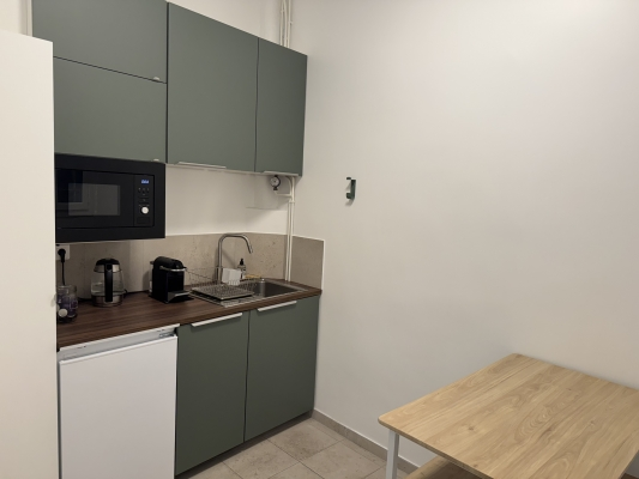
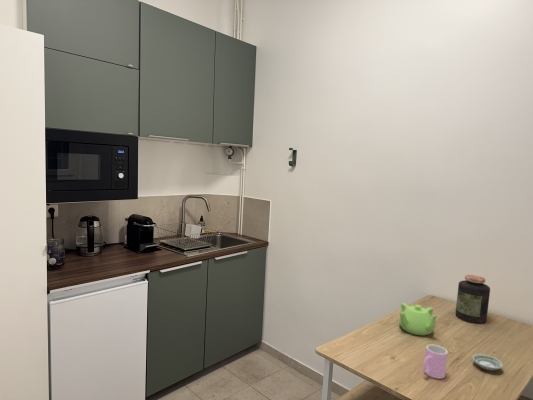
+ saucer (486, 363)
+ teapot (417, 318)
+ jar (472, 297)
+ cup (432, 362)
